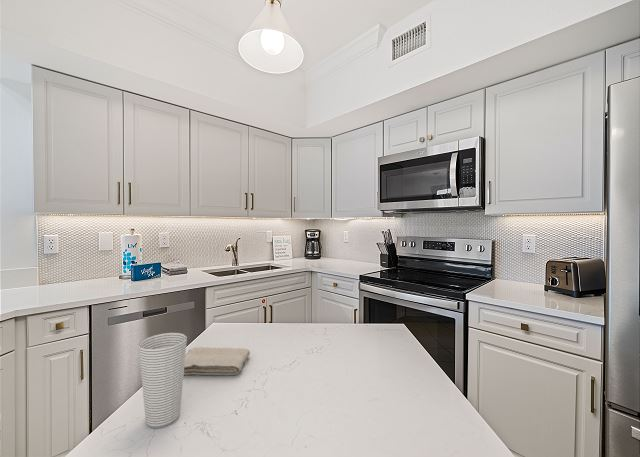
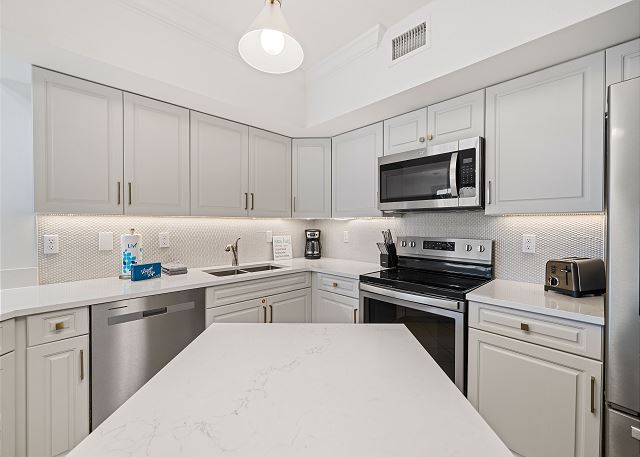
- washcloth (213, 359)
- cup (163, 379)
